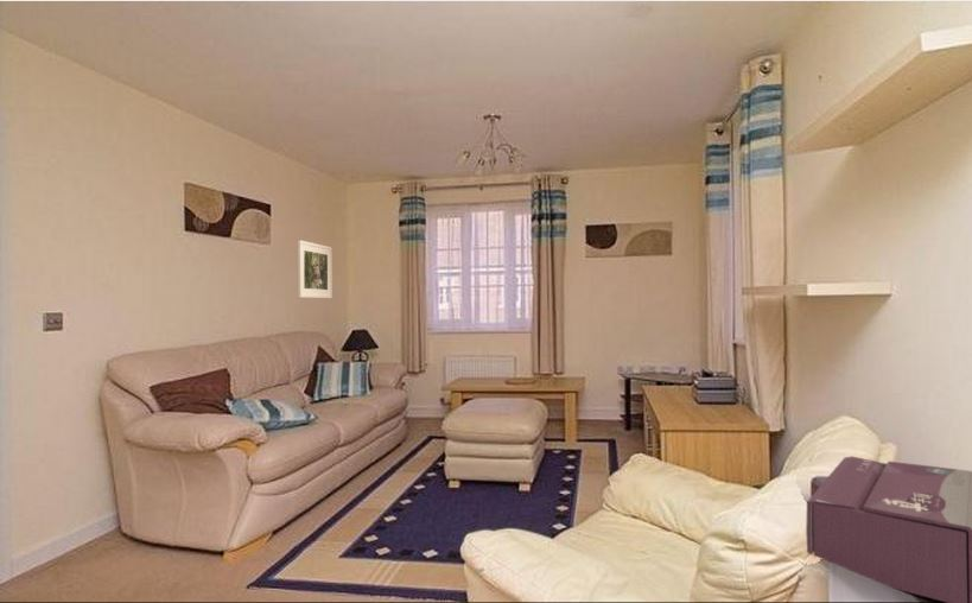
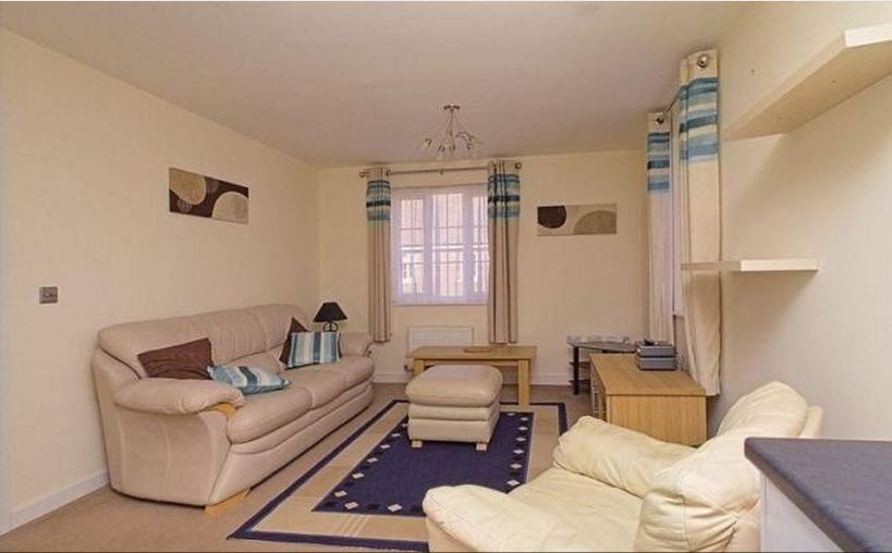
- tissue box (896, 515)
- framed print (316, 271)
